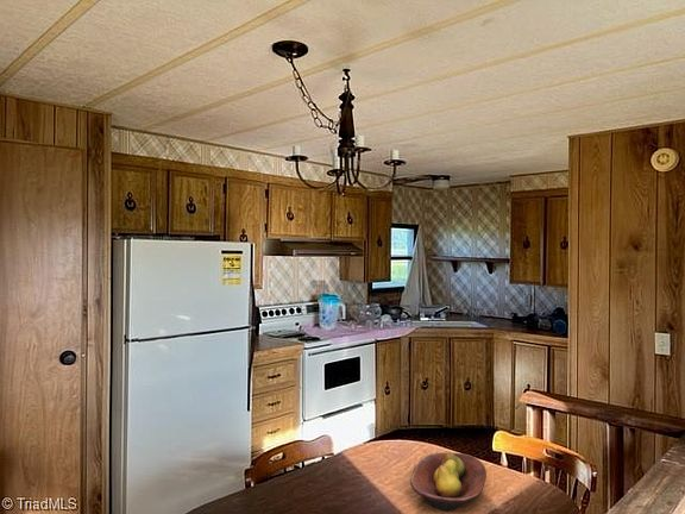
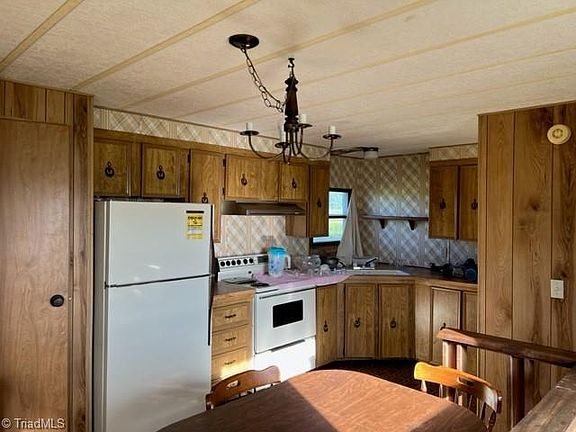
- fruit bowl (448, 475)
